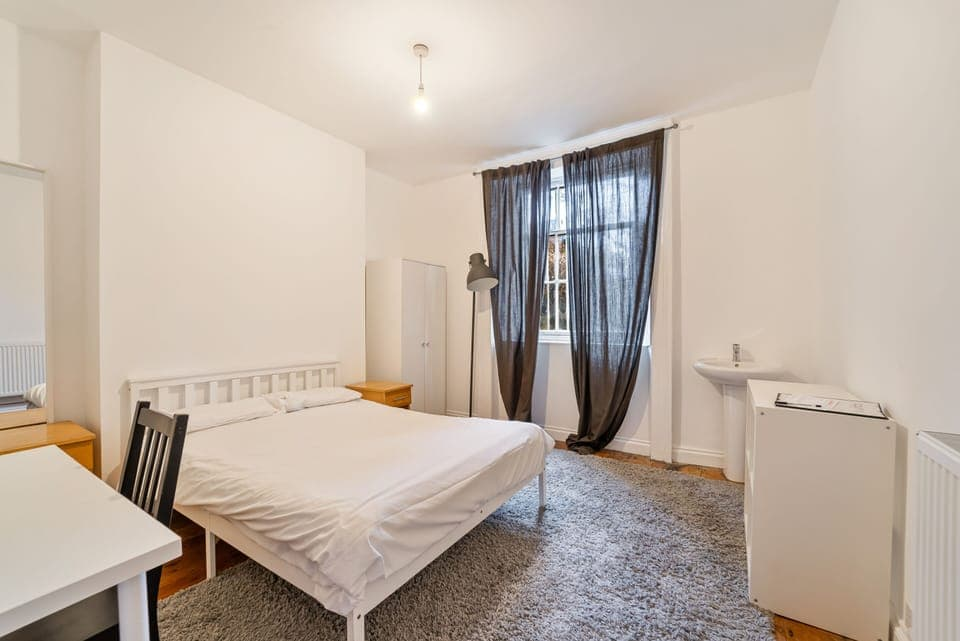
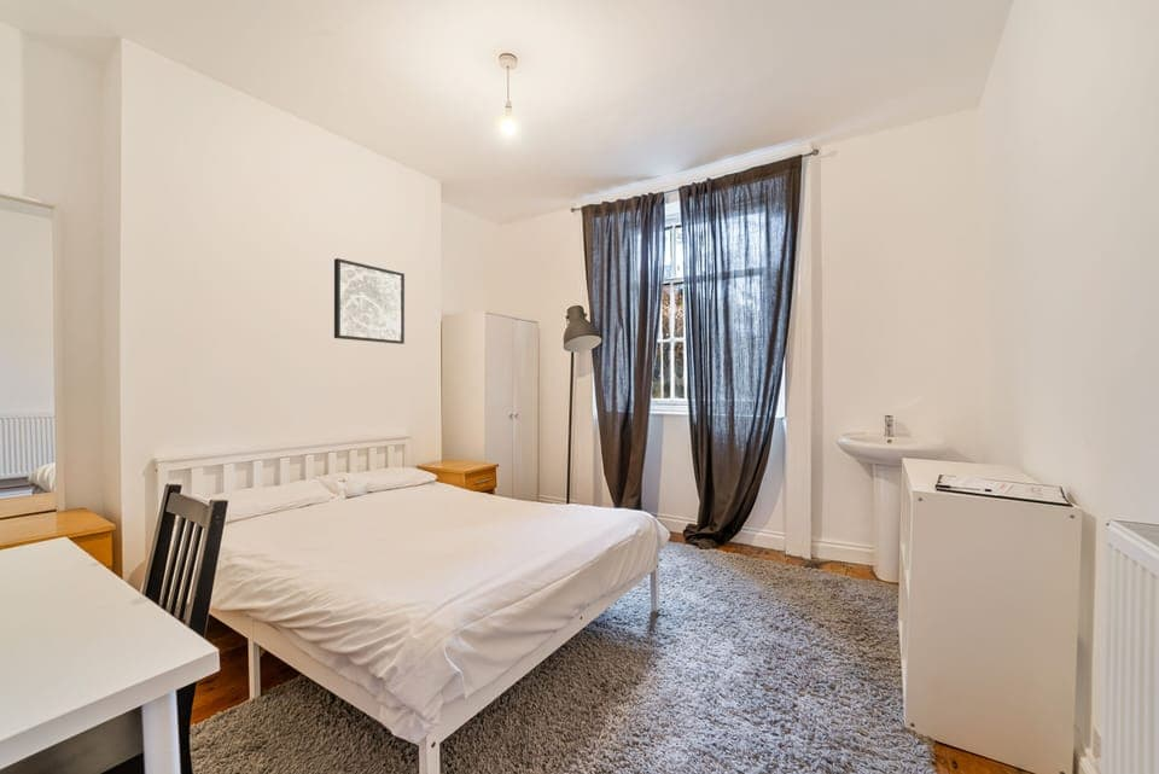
+ wall art (371, 303)
